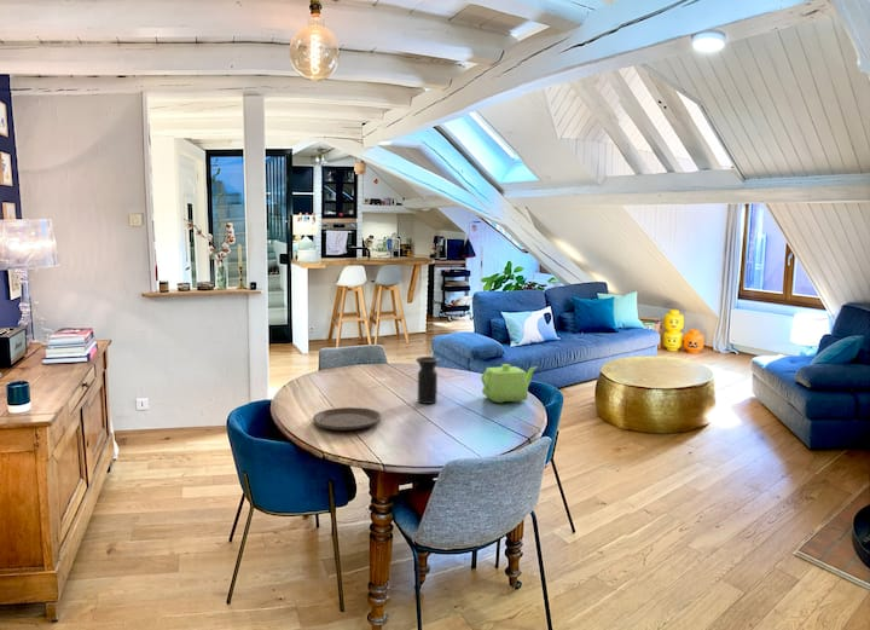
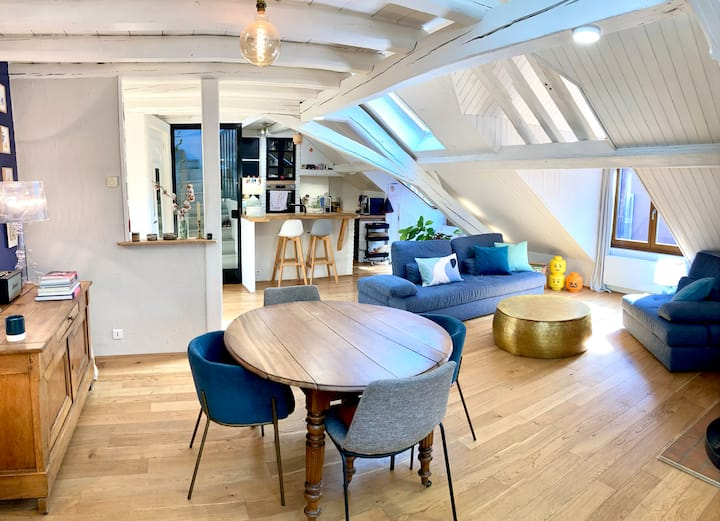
- teapot (509, 381)
- plate (347, 418)
- vase (427, 380)
